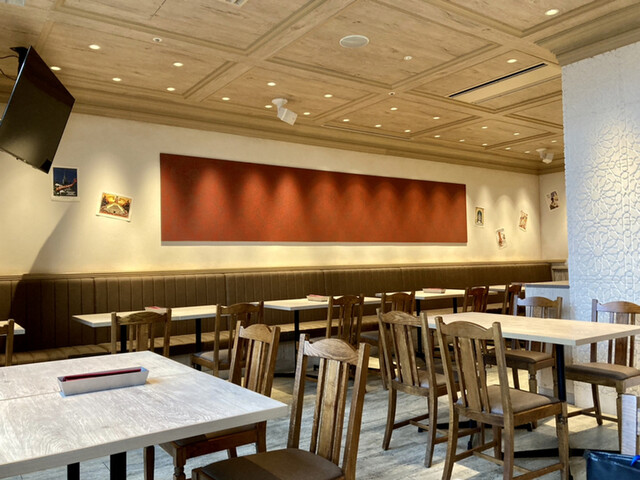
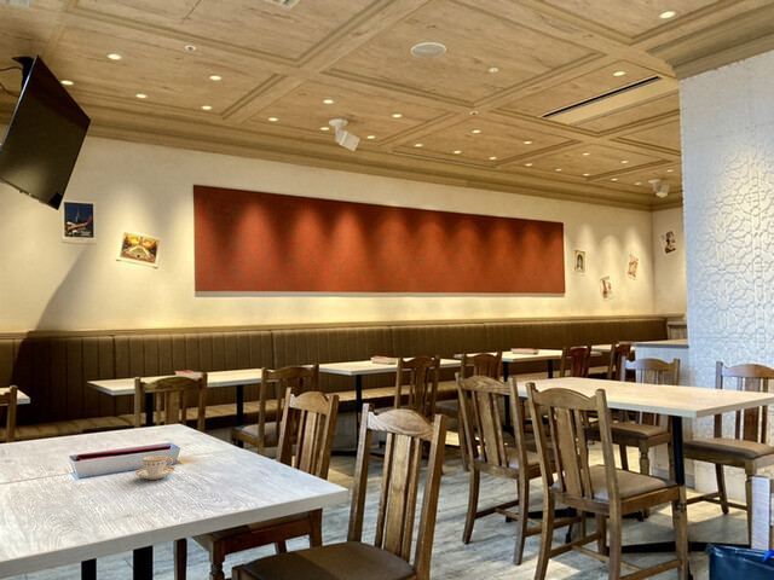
+ teacup (155, 466)
